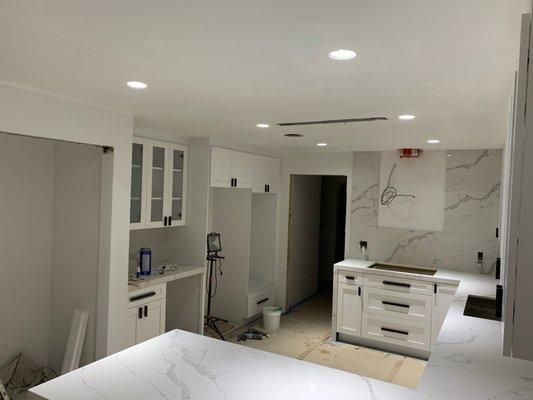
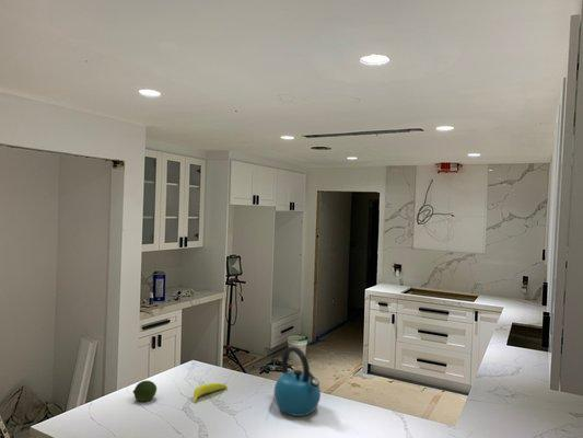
+ kettle (299, 380)
+ fruit (144, 391)
+ banana (210, 389)
